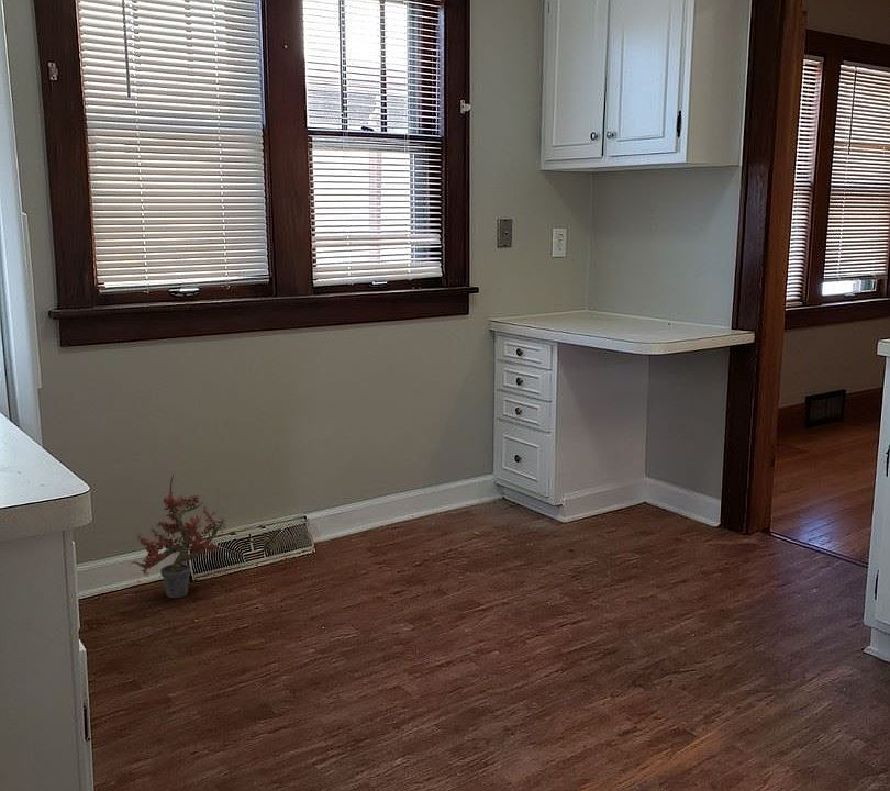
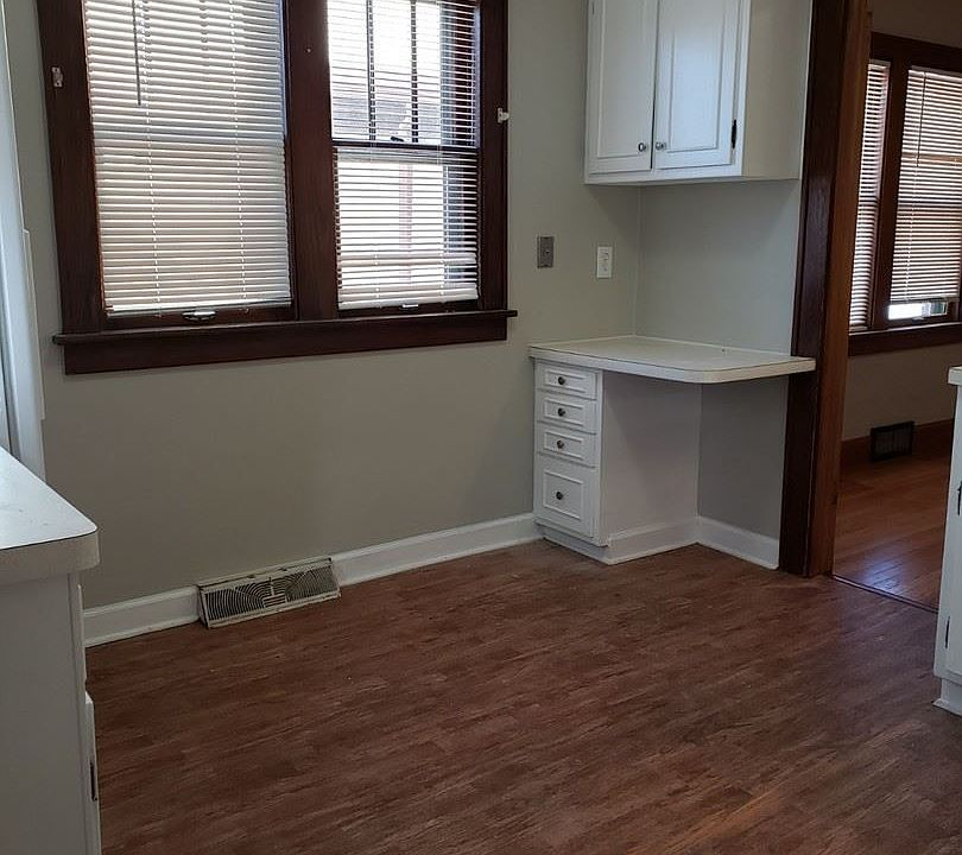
- potted plant (177, 532)
